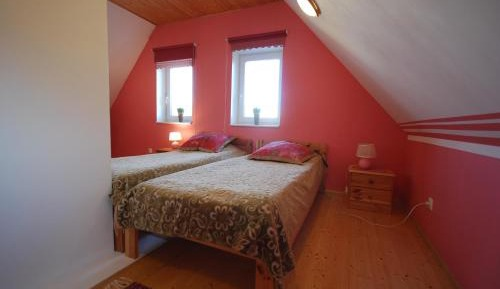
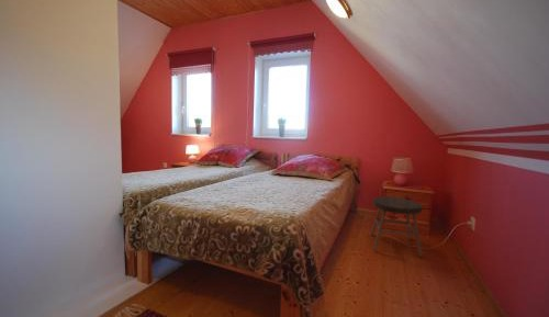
+ stool (395, 222)
